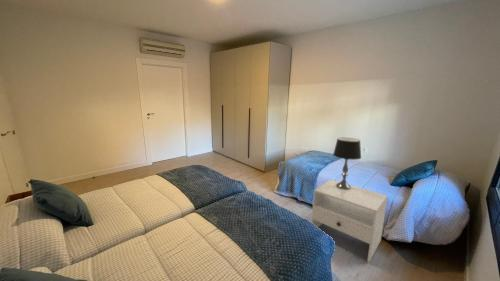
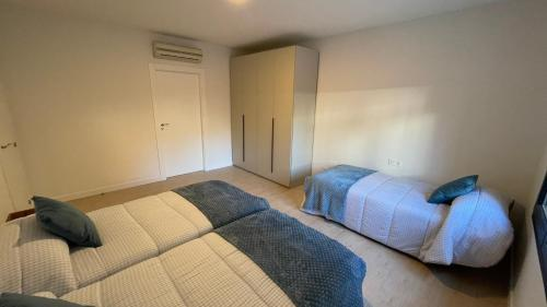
- nightstand (346, 215)
- table lamp (345, 163)
